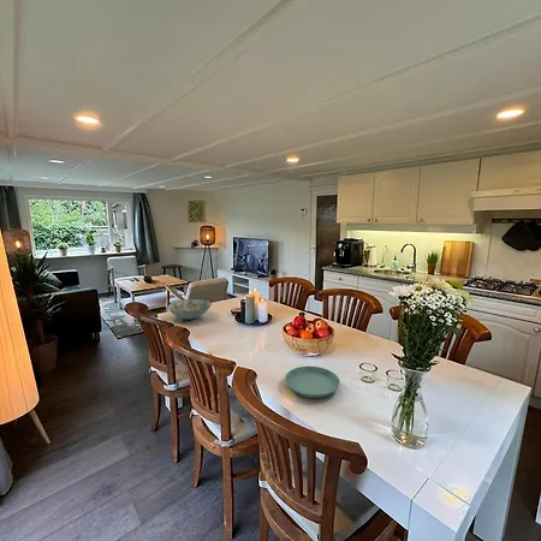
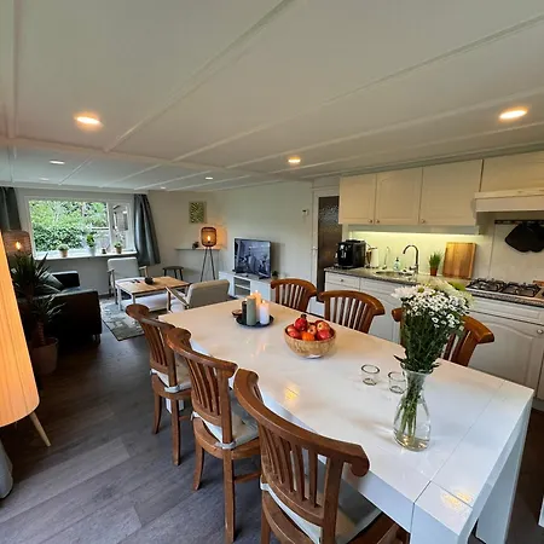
- saucer (311, 382)
- decorative bowl (190, 310)
